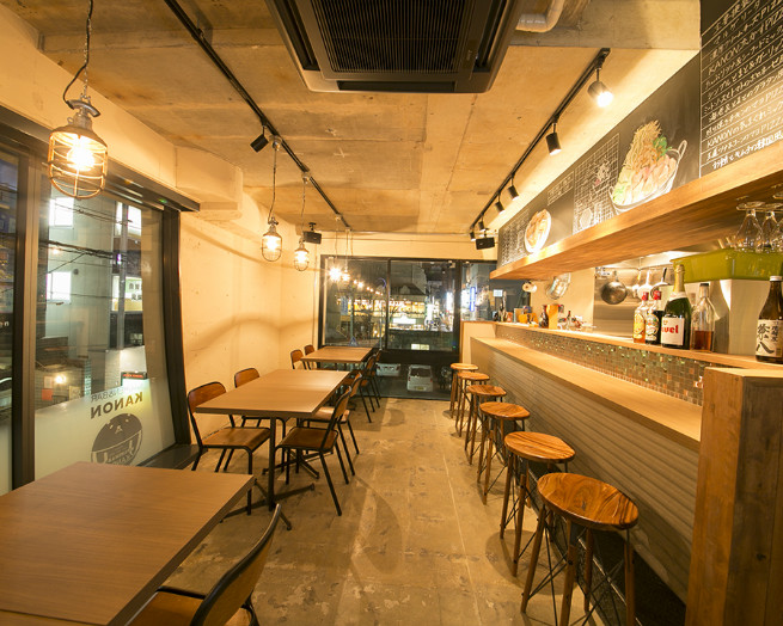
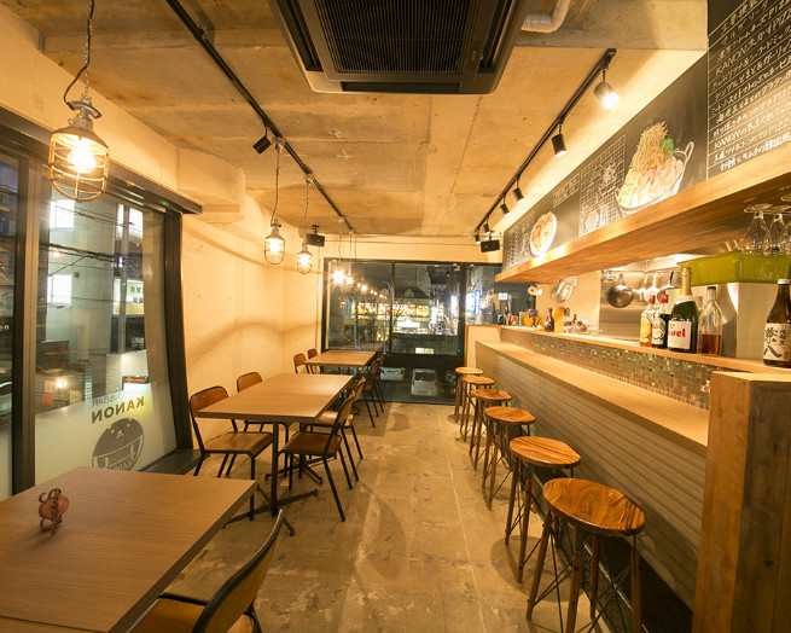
+ teapot (53, 509)
